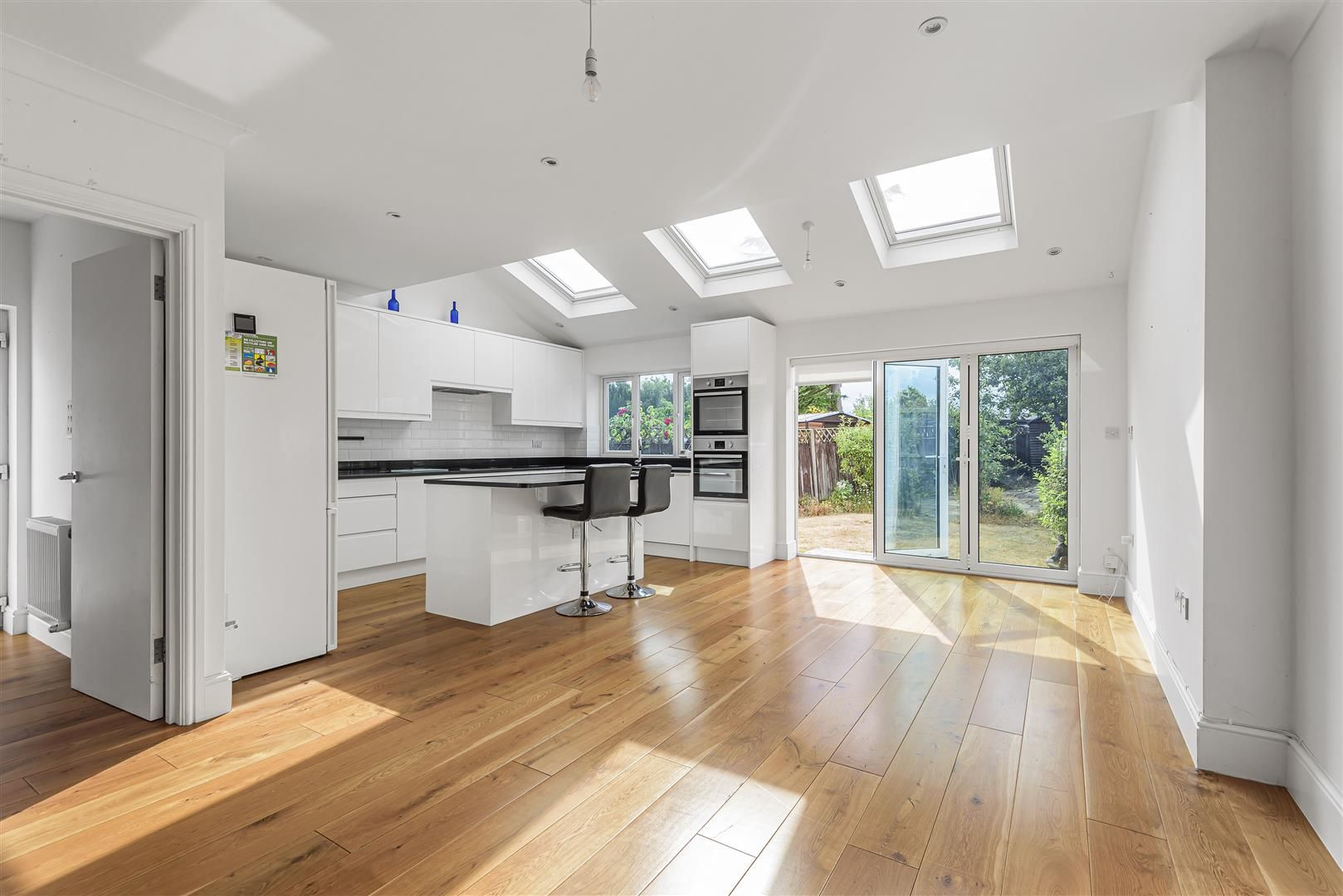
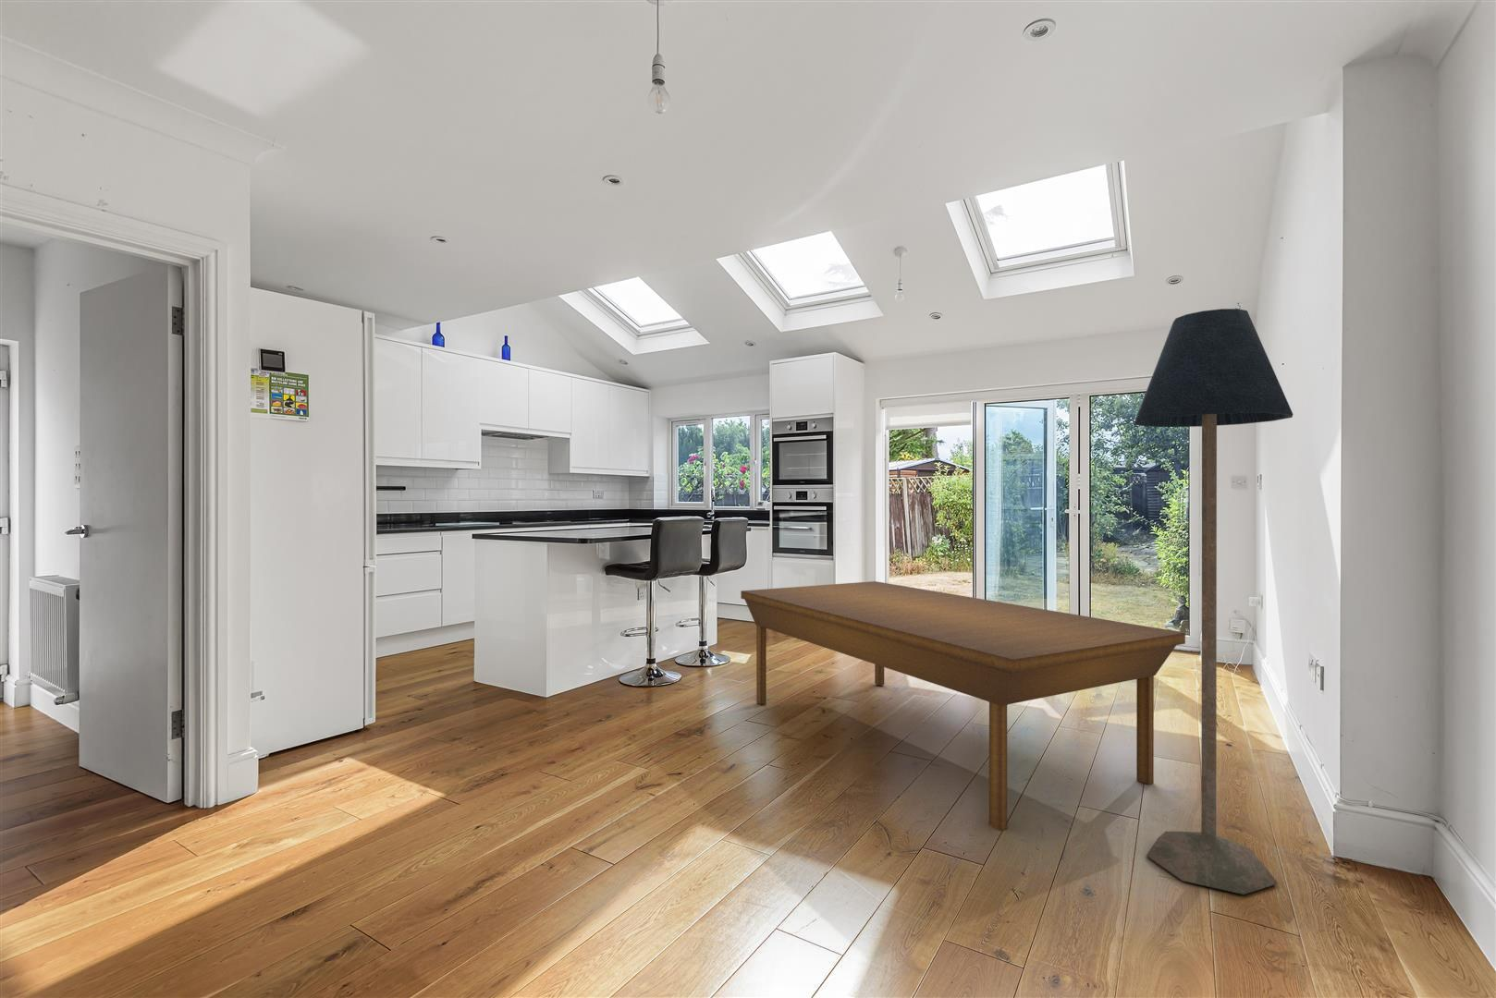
+ dining table (922, 672)
+ floor lamp (1210, 589)
